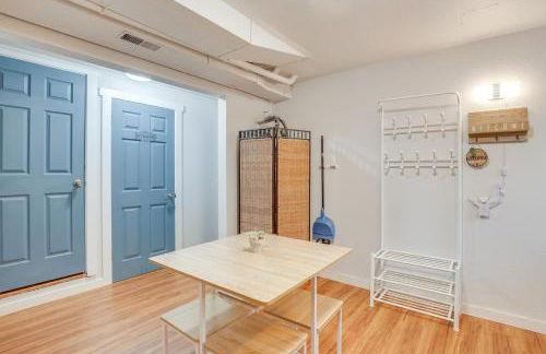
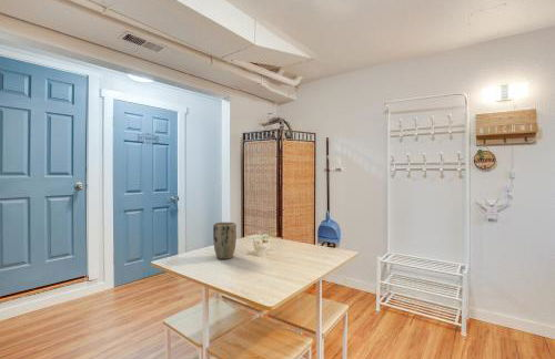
+ plant pot (224, 239)
